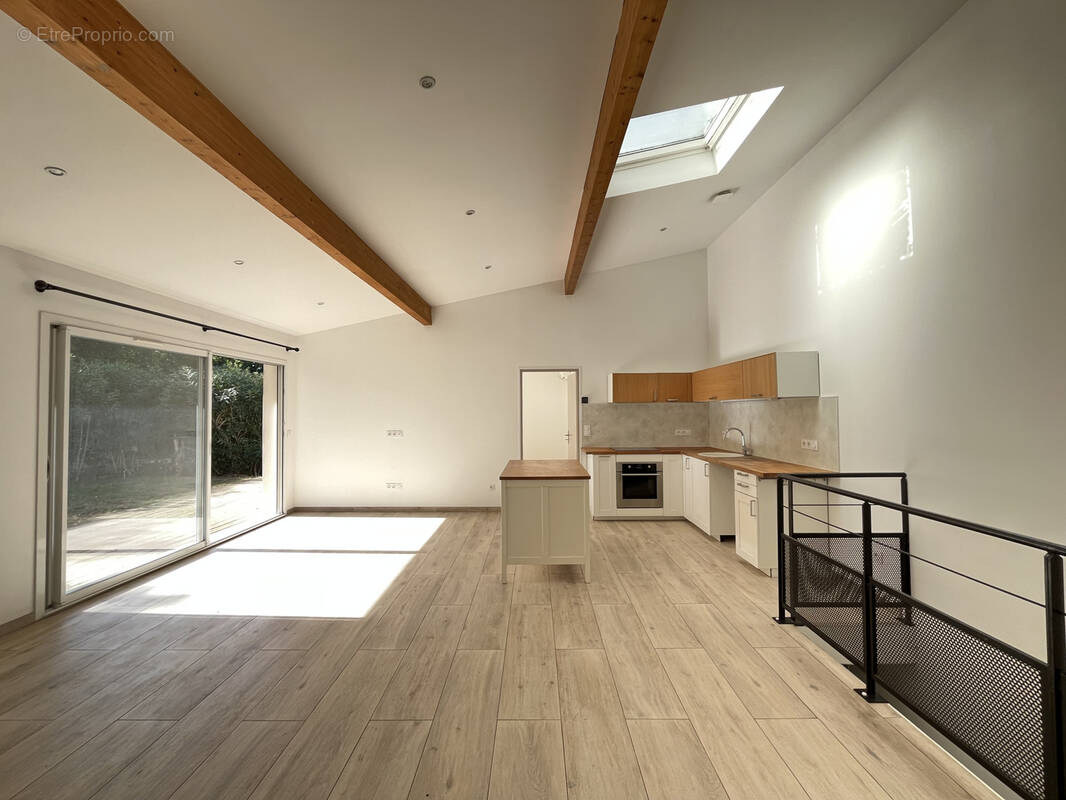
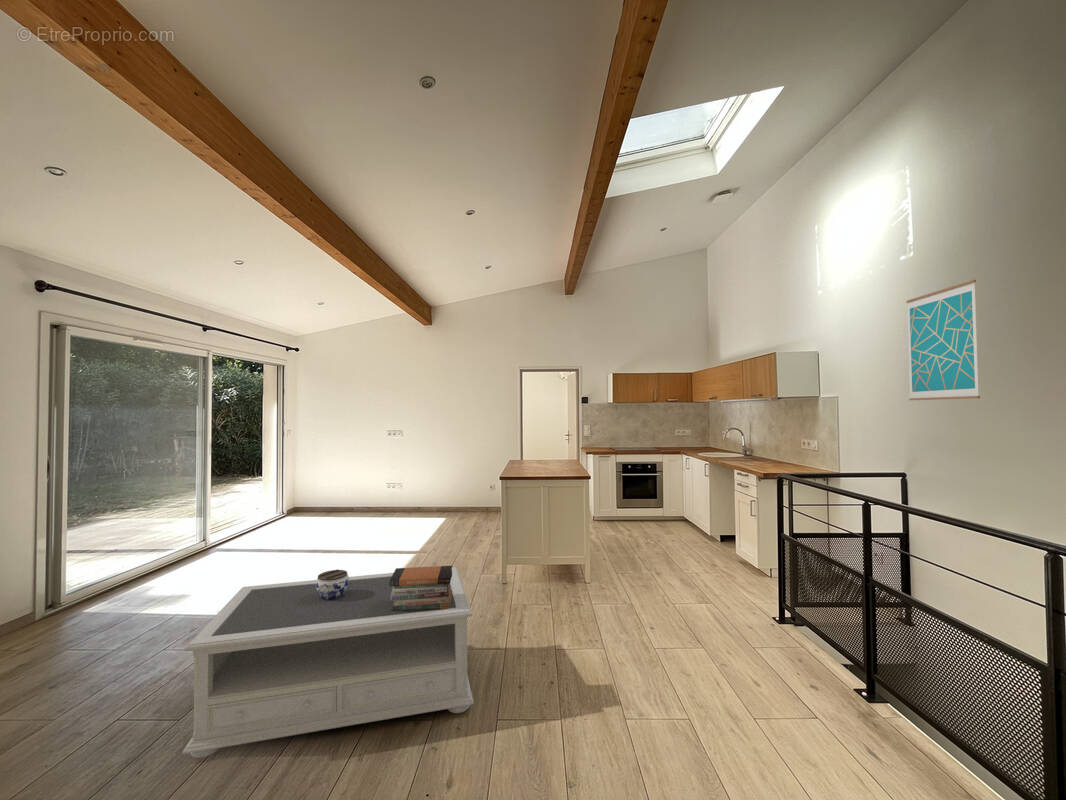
+ book stack (421, 587)
+ wall art (939, 345)
+ jar (332, 584)
+ coffee table (348, 644)
